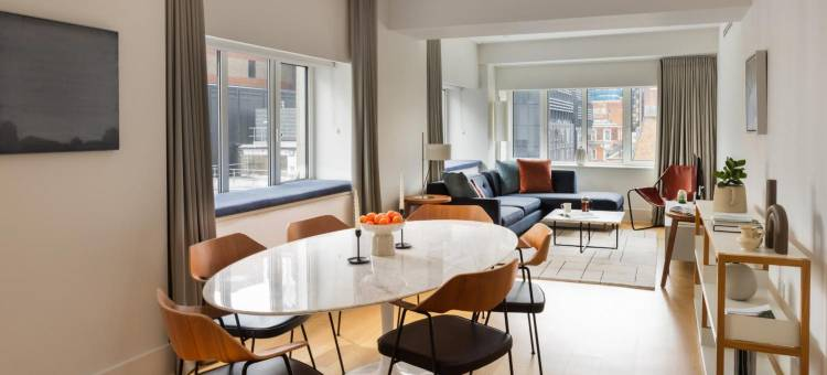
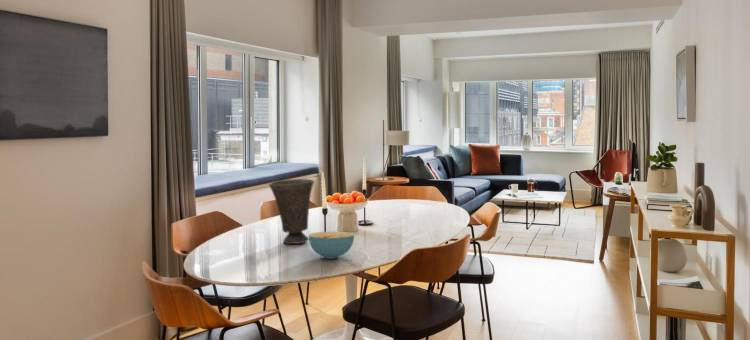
+ vase (292, 211)
+ cereal bowl (331, 246)
